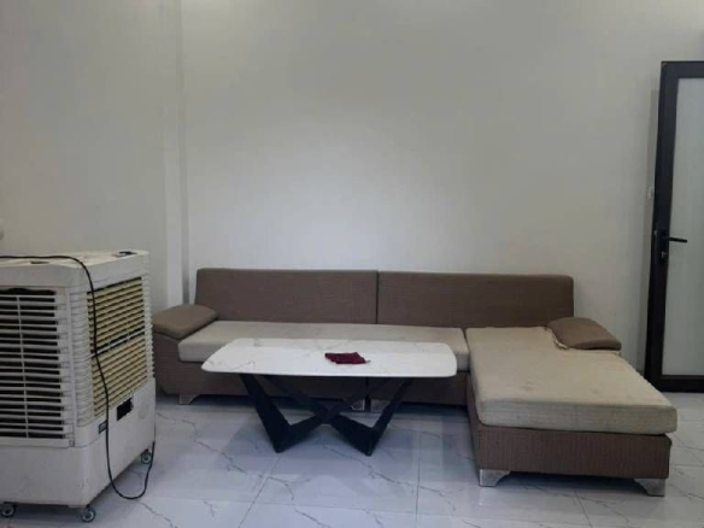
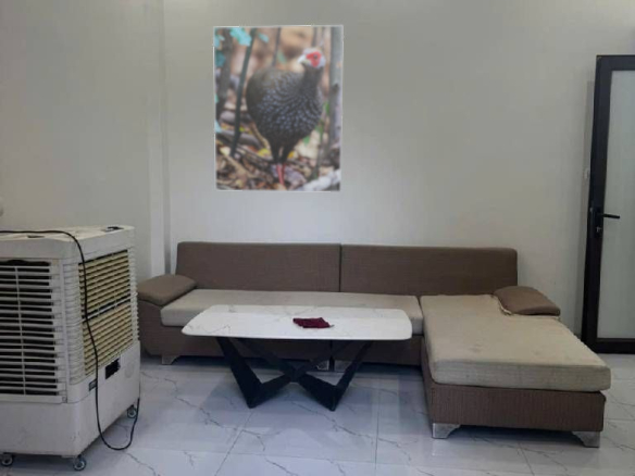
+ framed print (277, 110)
